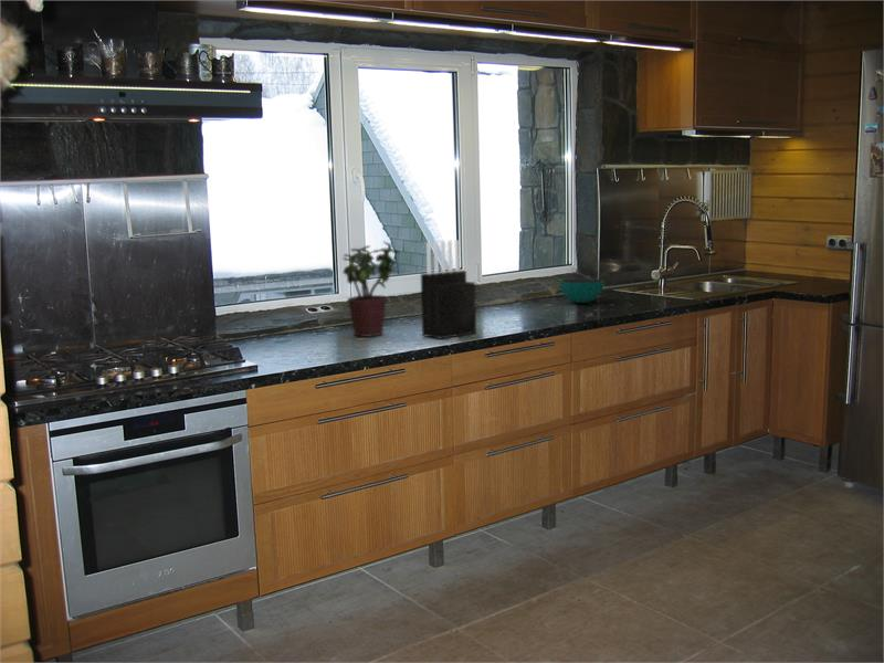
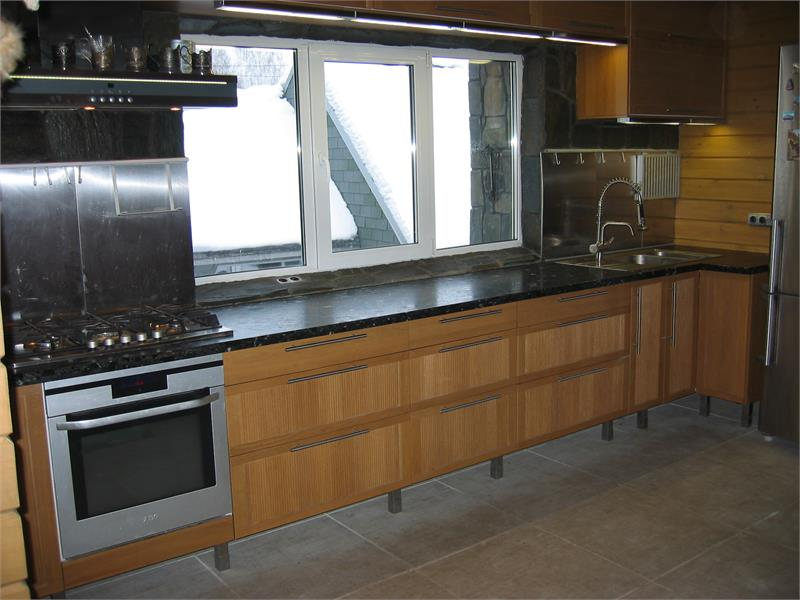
- knife block (450, 288)
- bowl (581, 292)
- potted plant (368, 290)
